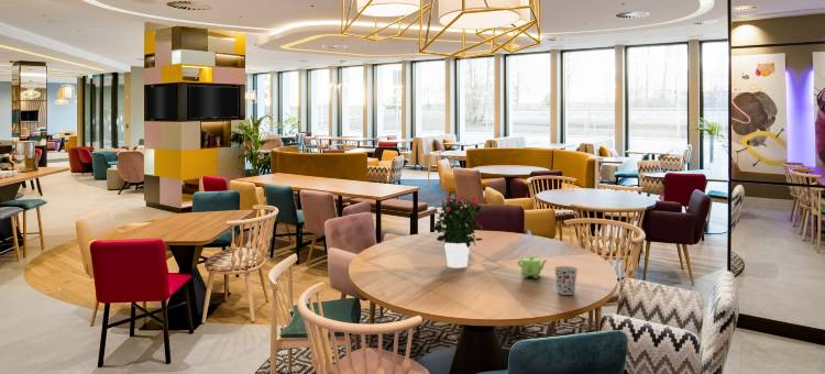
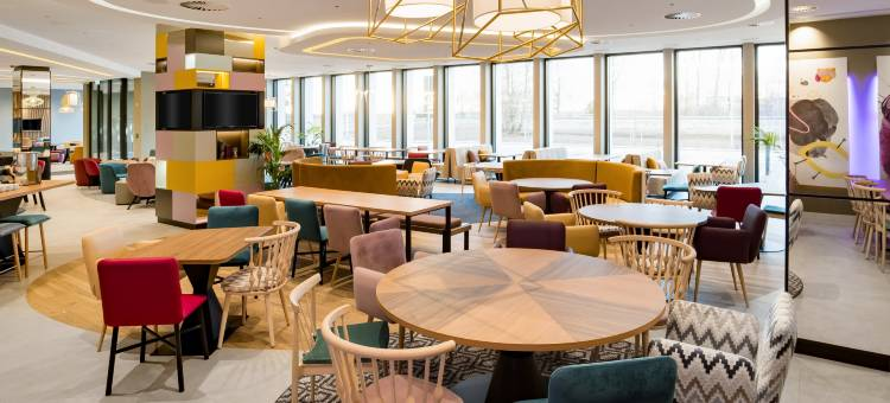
- teapot (532, 266)
- cup (565, 280)
- potted flower (459, 230)
